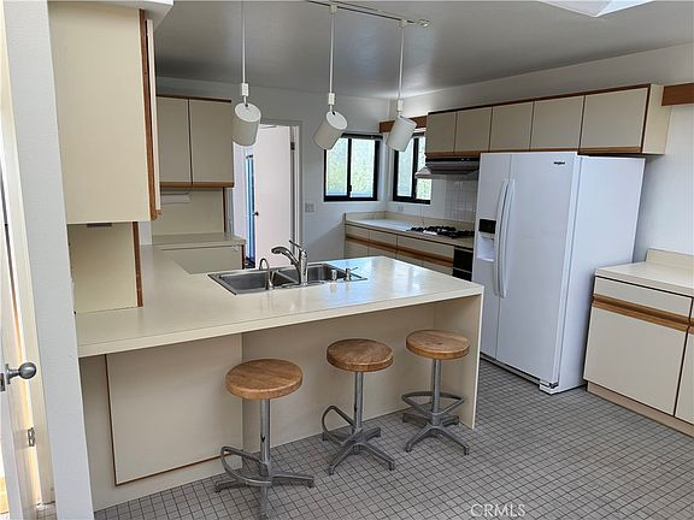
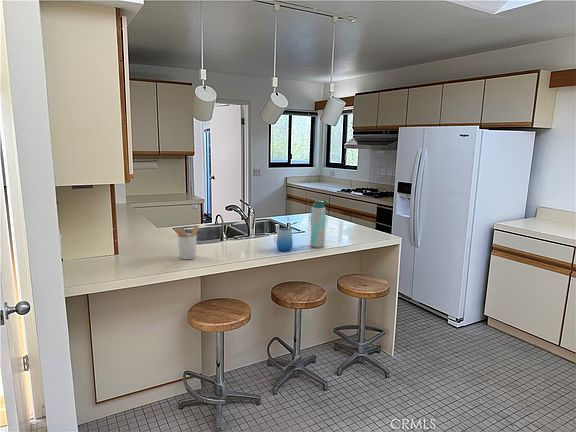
+ cup (284, 239)
+ utensil holder (185, 241)
+ water bottle (319, 223)
